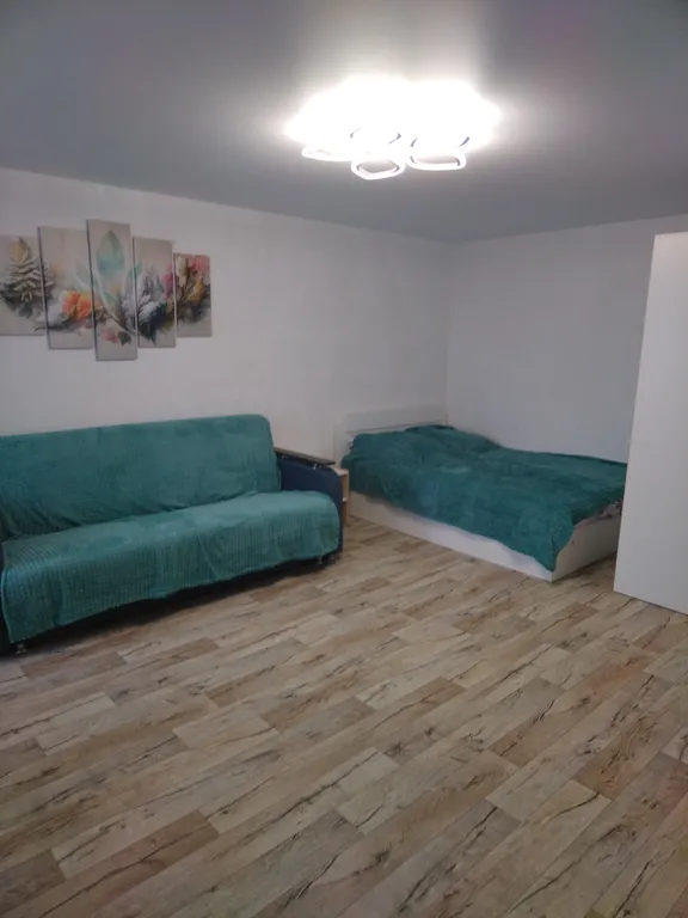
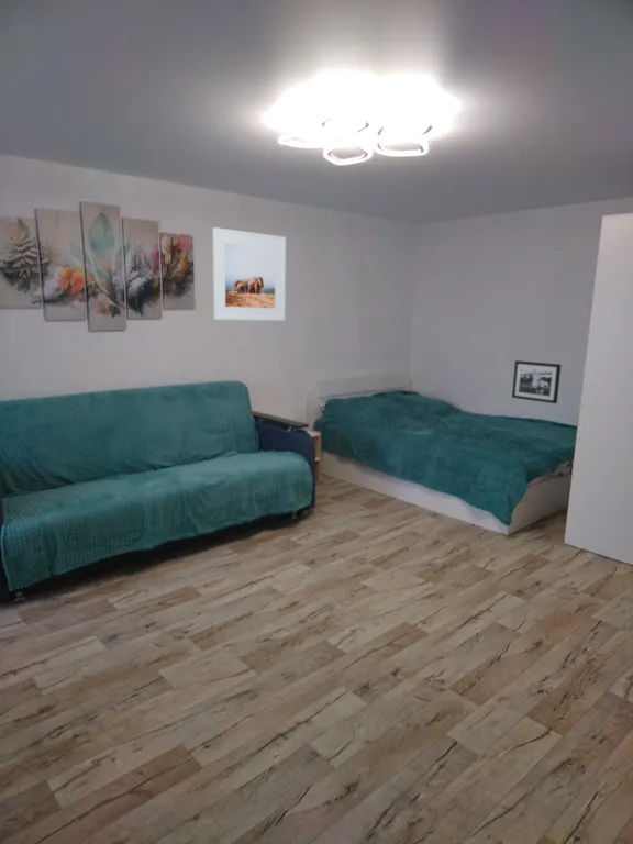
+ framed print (251, 277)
+ picture frame (535, 381)
